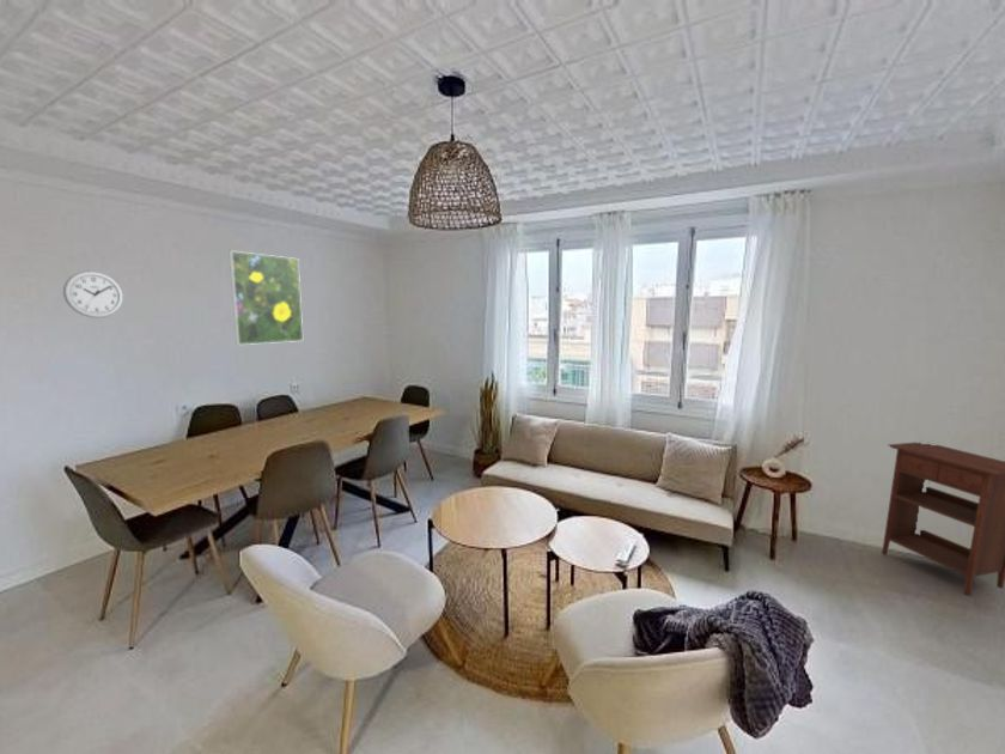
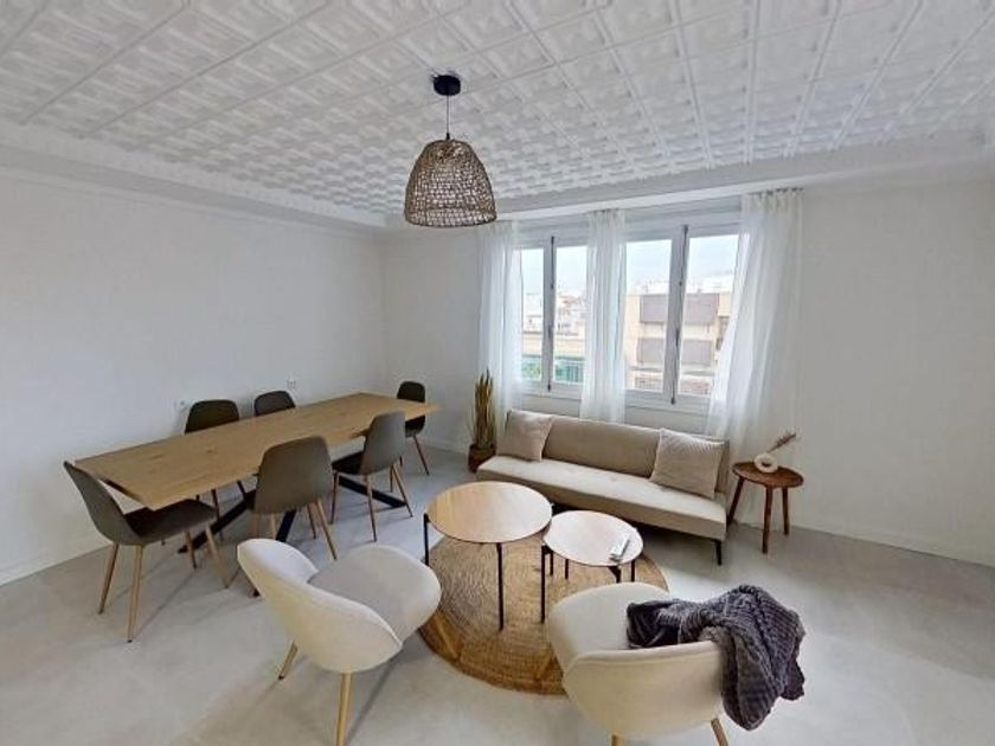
- wall clock (95, 294)
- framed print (268, 299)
- nightstand (945, 513)
